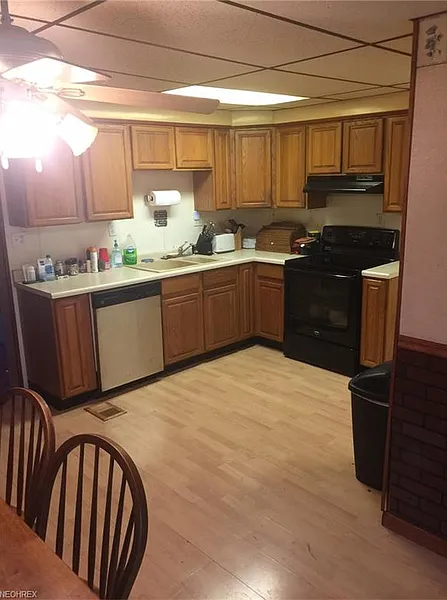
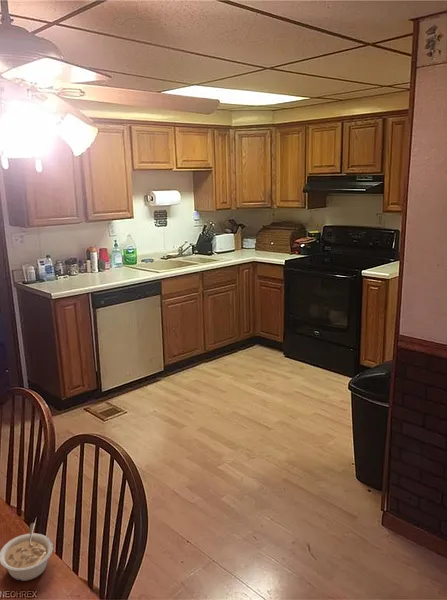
+ legume (26, 556)
